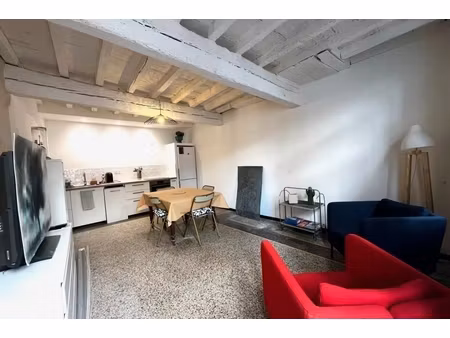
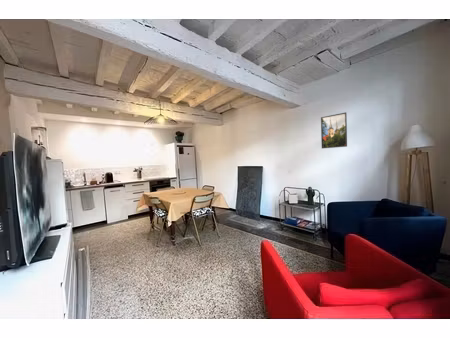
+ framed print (333, 131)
